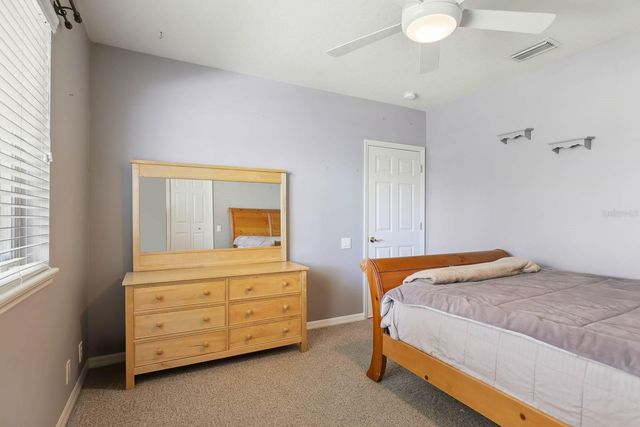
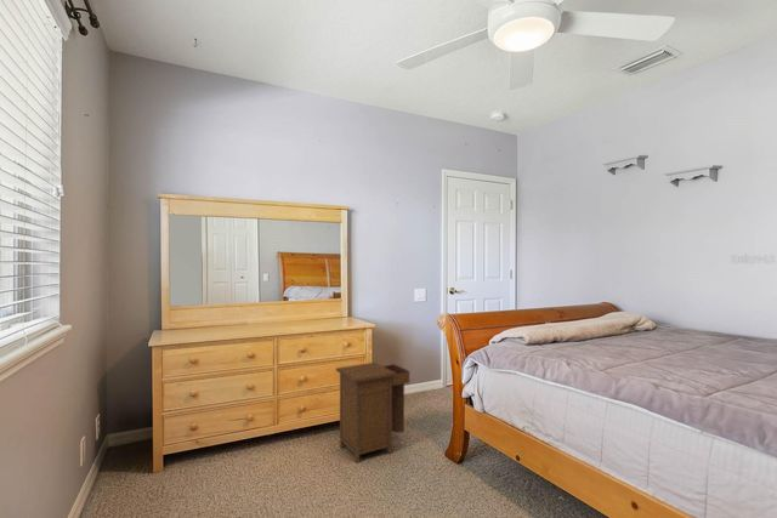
+ nightstand (374, 408)
